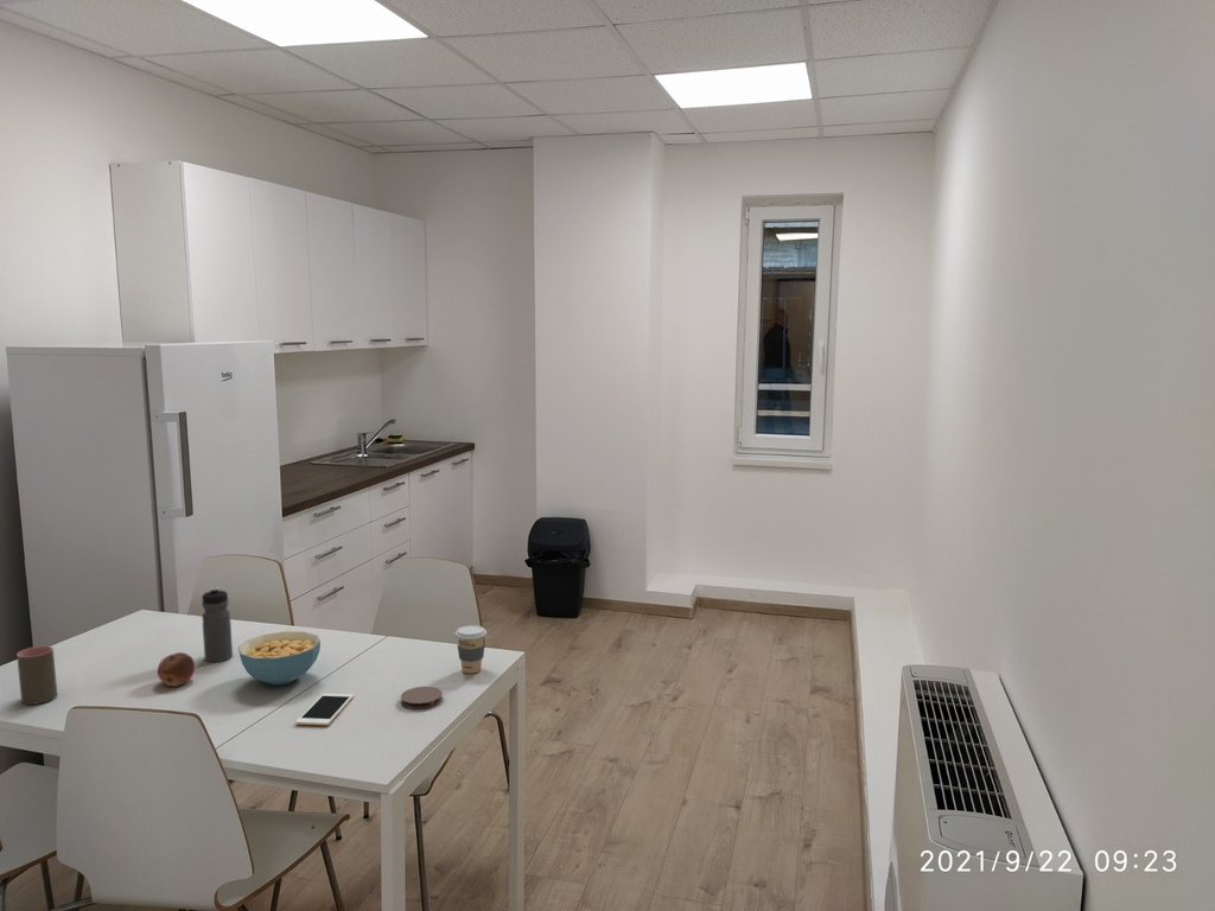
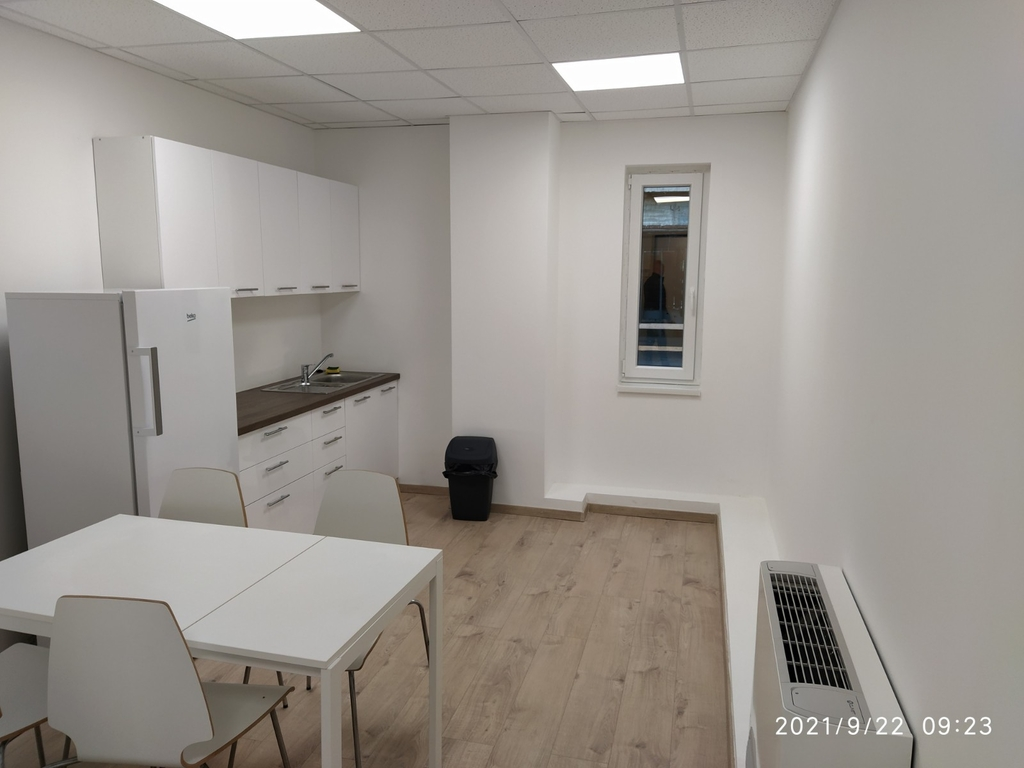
- coffee cup (471, 649)
- cell phone (325, 708)
- water bottle (216, 623)
- cereal bowl (280, 662)
- coaster (421, 696)
- fruit (176, 668)
- cup (37, 675)
